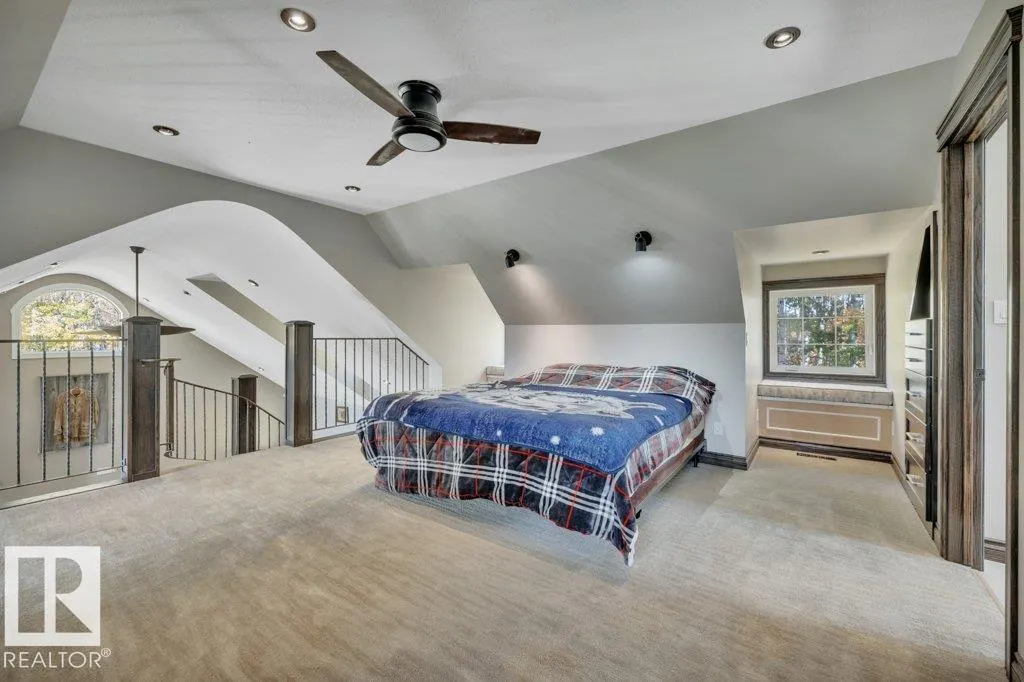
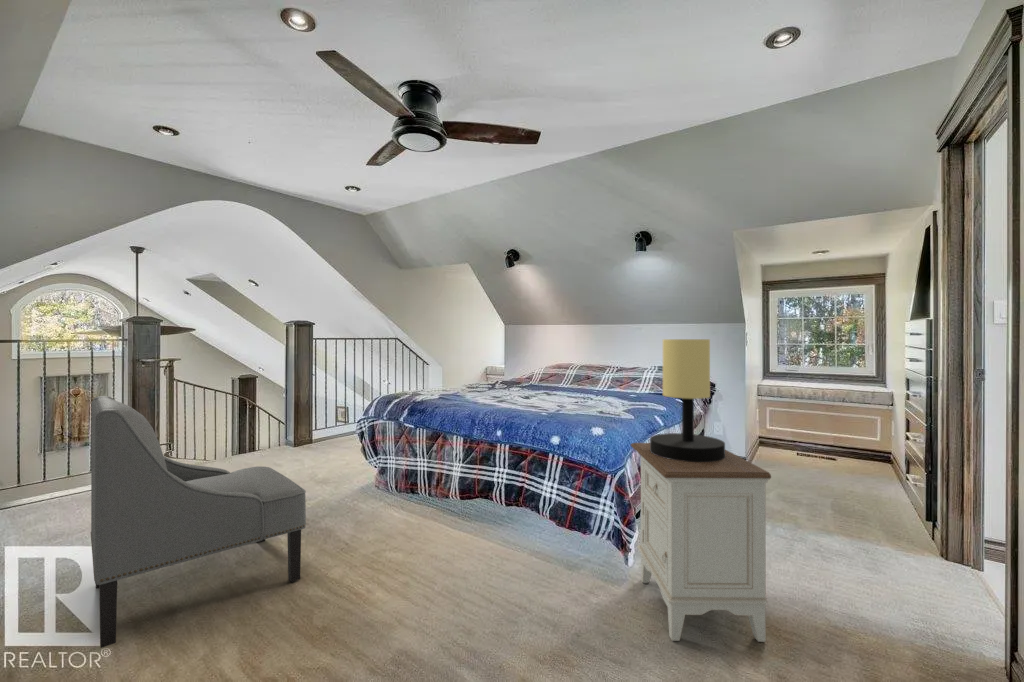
+ chair (201, 488)
+ nightstand (691, 531)
+ table lamp (686, 395)
